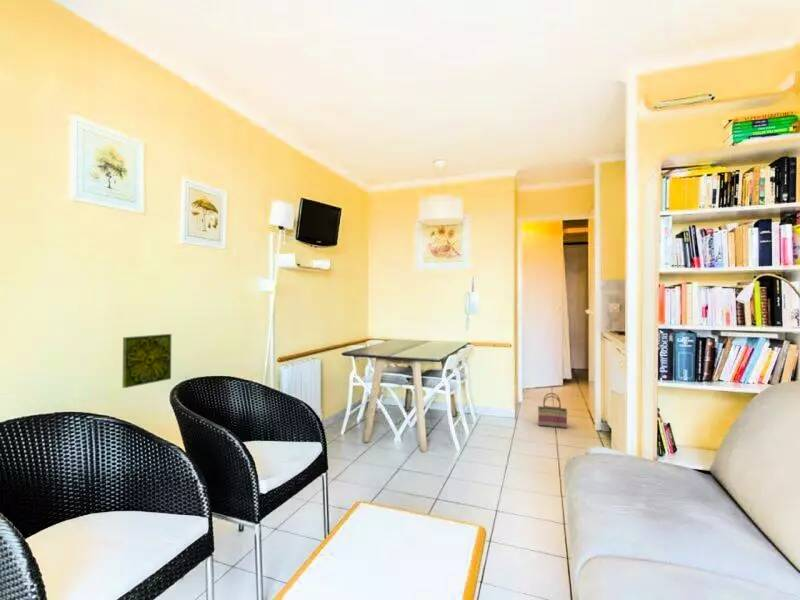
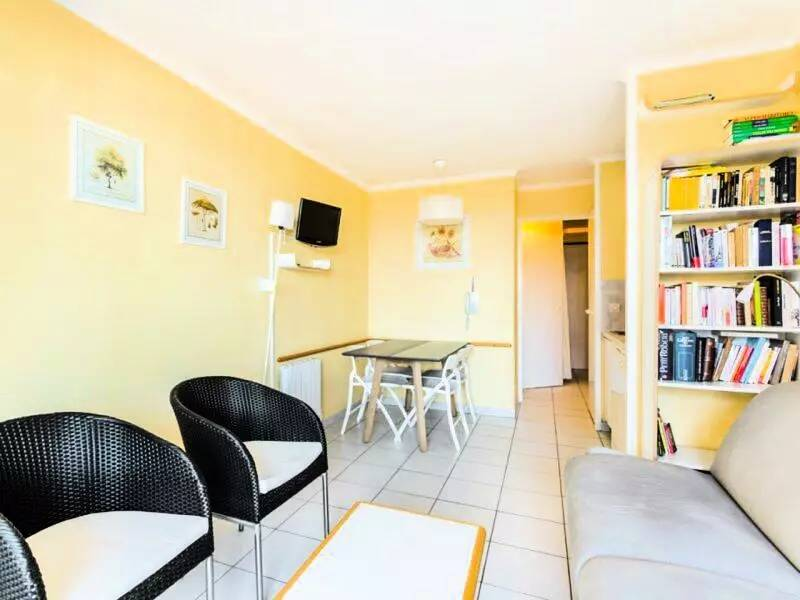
- decorative tile (148, 359)
- basket (552, 409)
